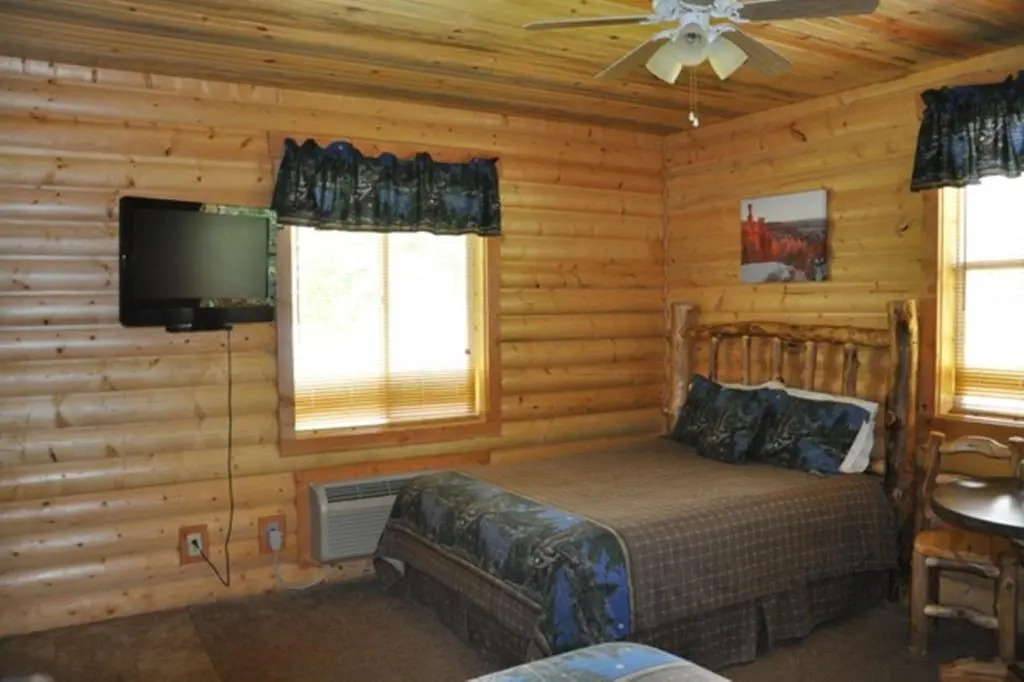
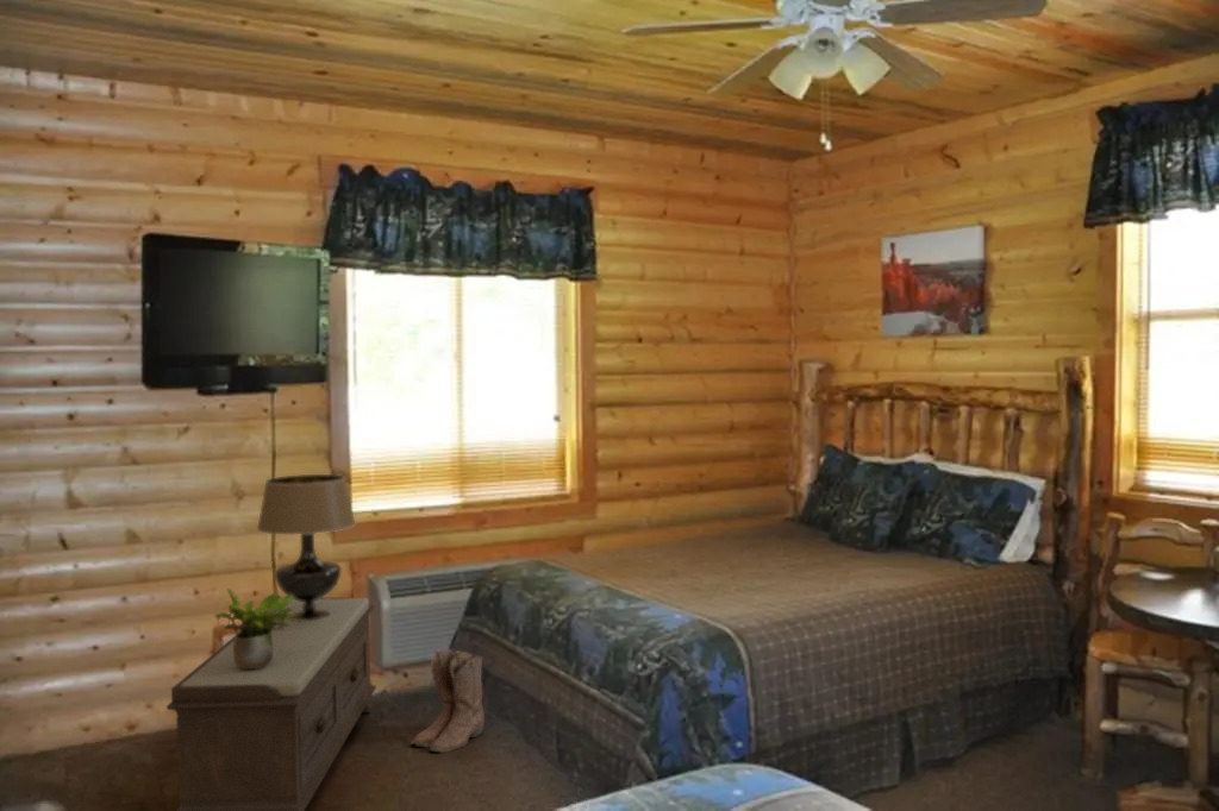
+ bench (289, 700)
+ potted plant (257, 628)
+ boots (448, 696)
+ table lamp (307, 547)
